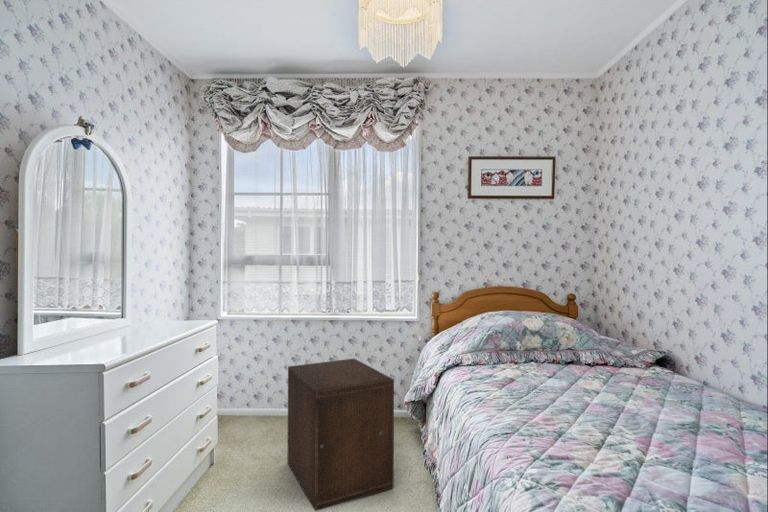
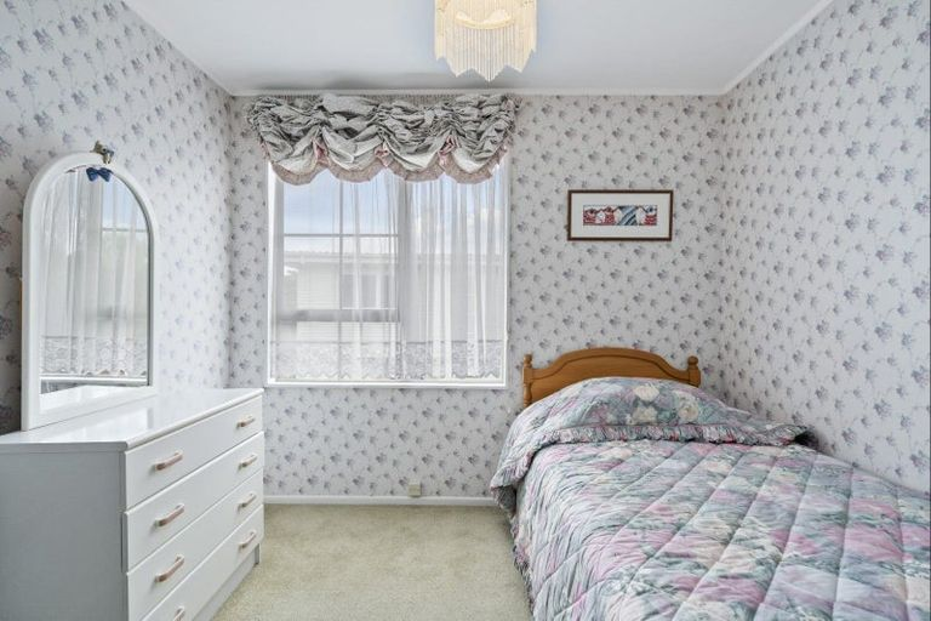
- nightstand (337, 423)
